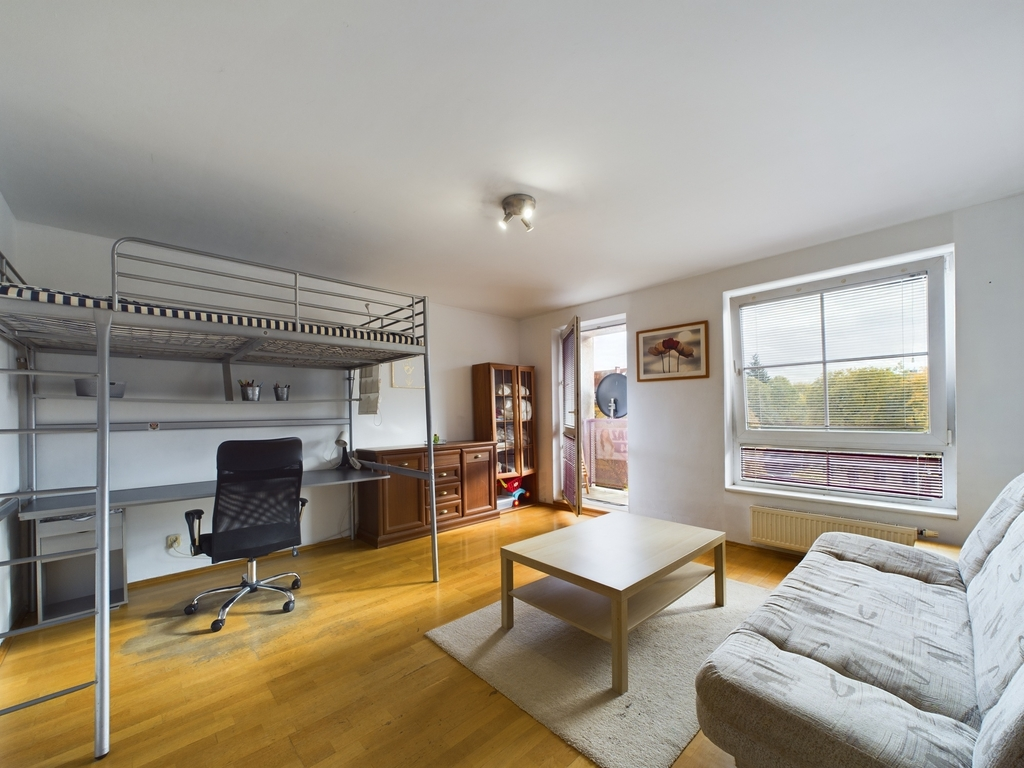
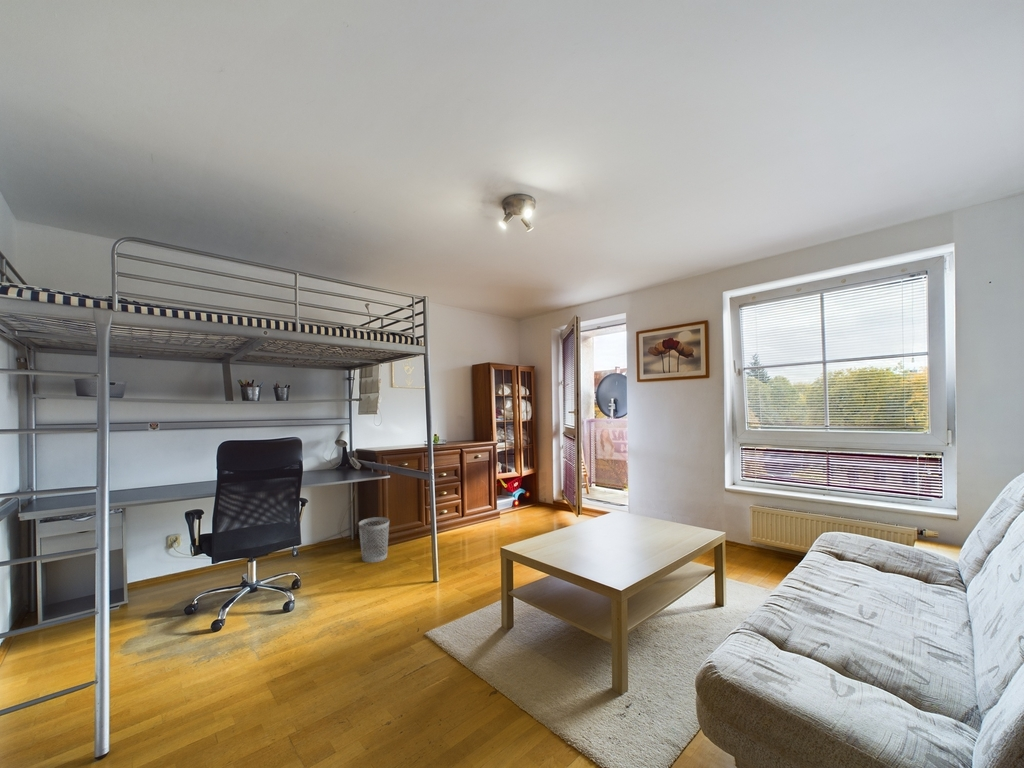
+ wastebasket (374, 540)
